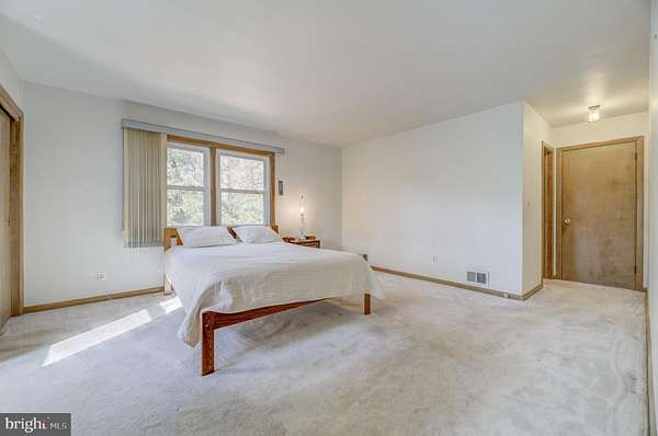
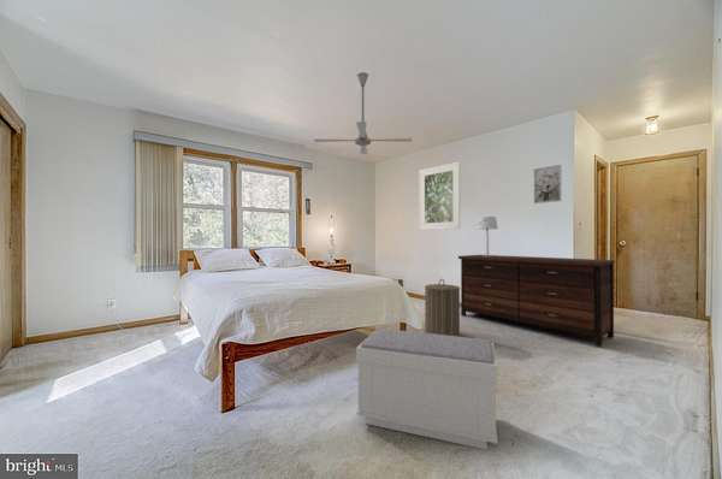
+ dresser (527, 291)
+ ceiling fan (362, 110)
+ table lamp (486, 236)
+ bench (426, 379)
+ laundry hamper (442, 307)
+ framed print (438, 197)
+ wall art (546, 184)
